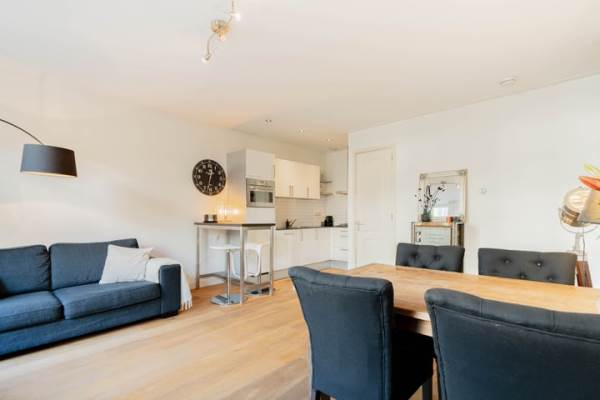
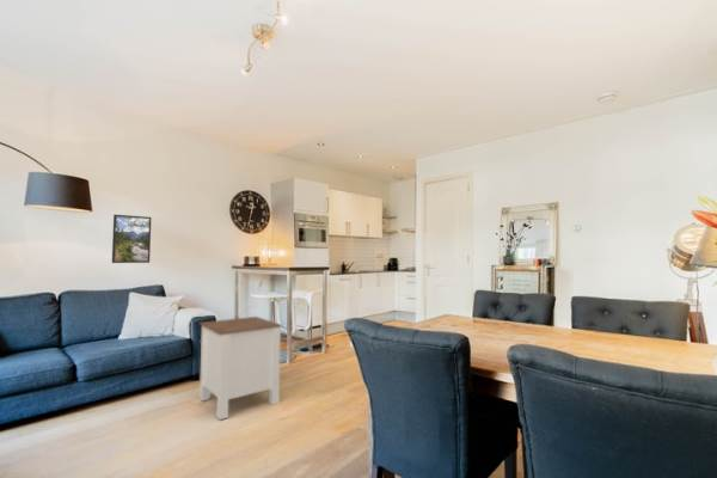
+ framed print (131, 239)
+ side table (239, 361)
